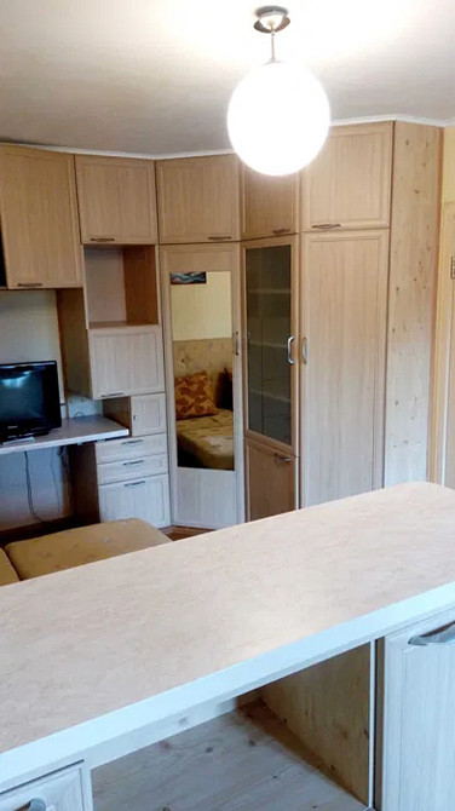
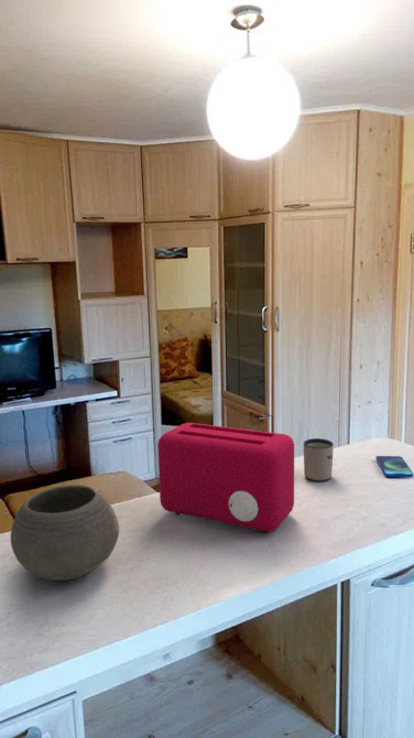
+ toaster (224, 476)
+ mug (316, 457)
+ smartphone (393, 466)
+ bowl (66, 533)
